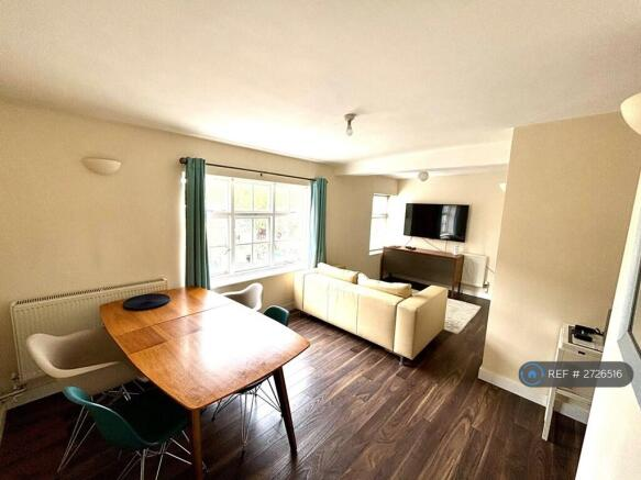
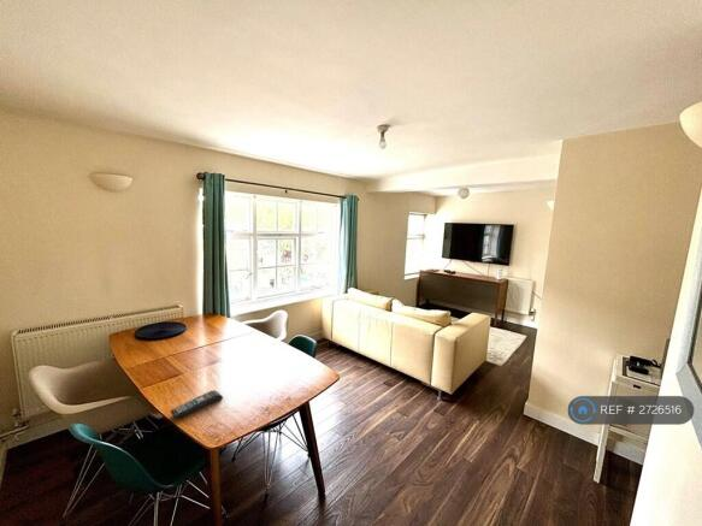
+ remote control (197, 402)
